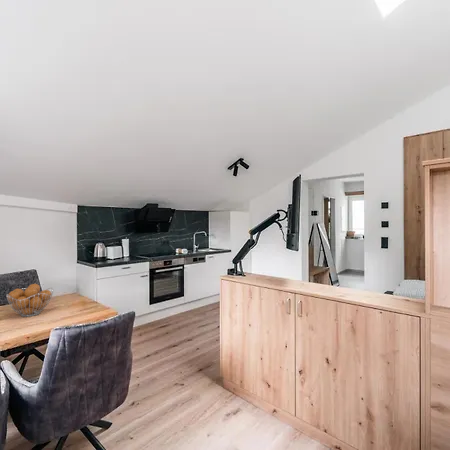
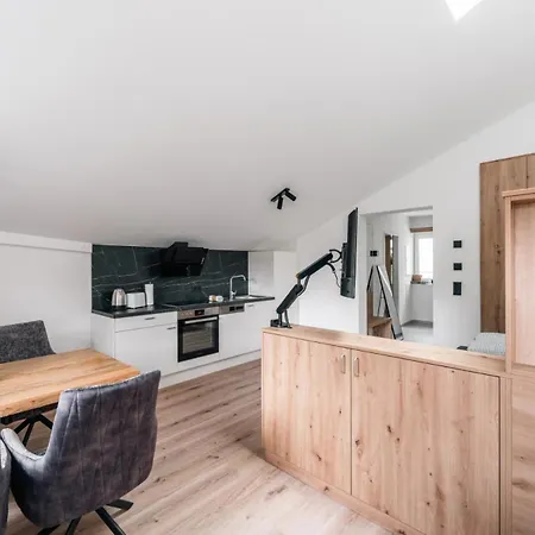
- fruit basket (30, 299)
